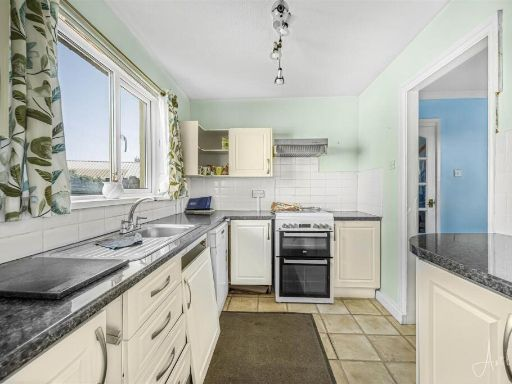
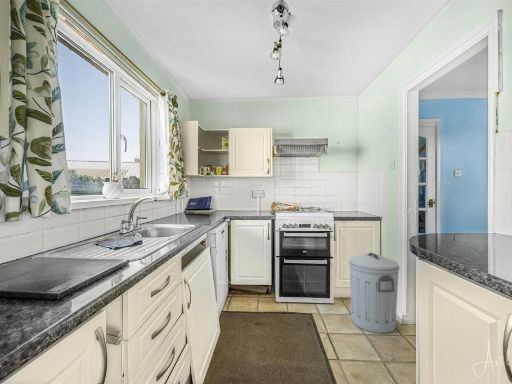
+ trash can (373, 287)
